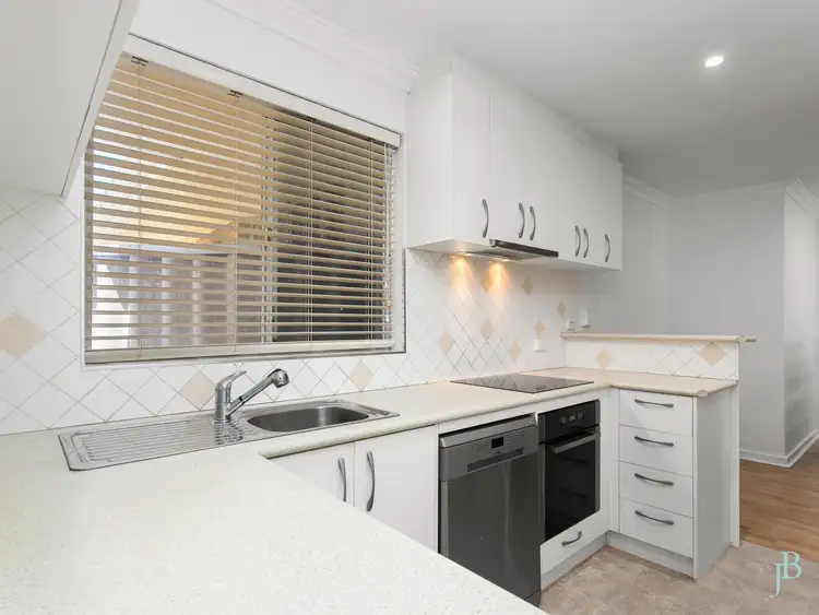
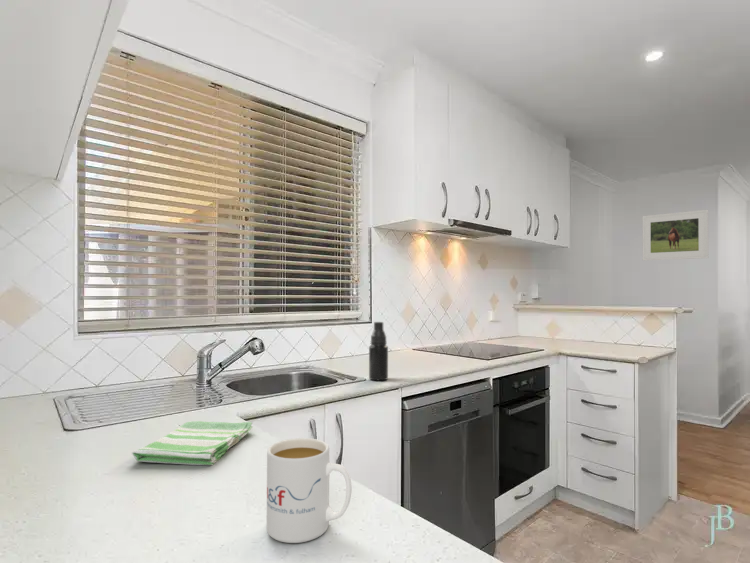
+ mug (309, 488)
+ dish towel (197, 439)
+ spray bottle (378, 350)
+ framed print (673, 236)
